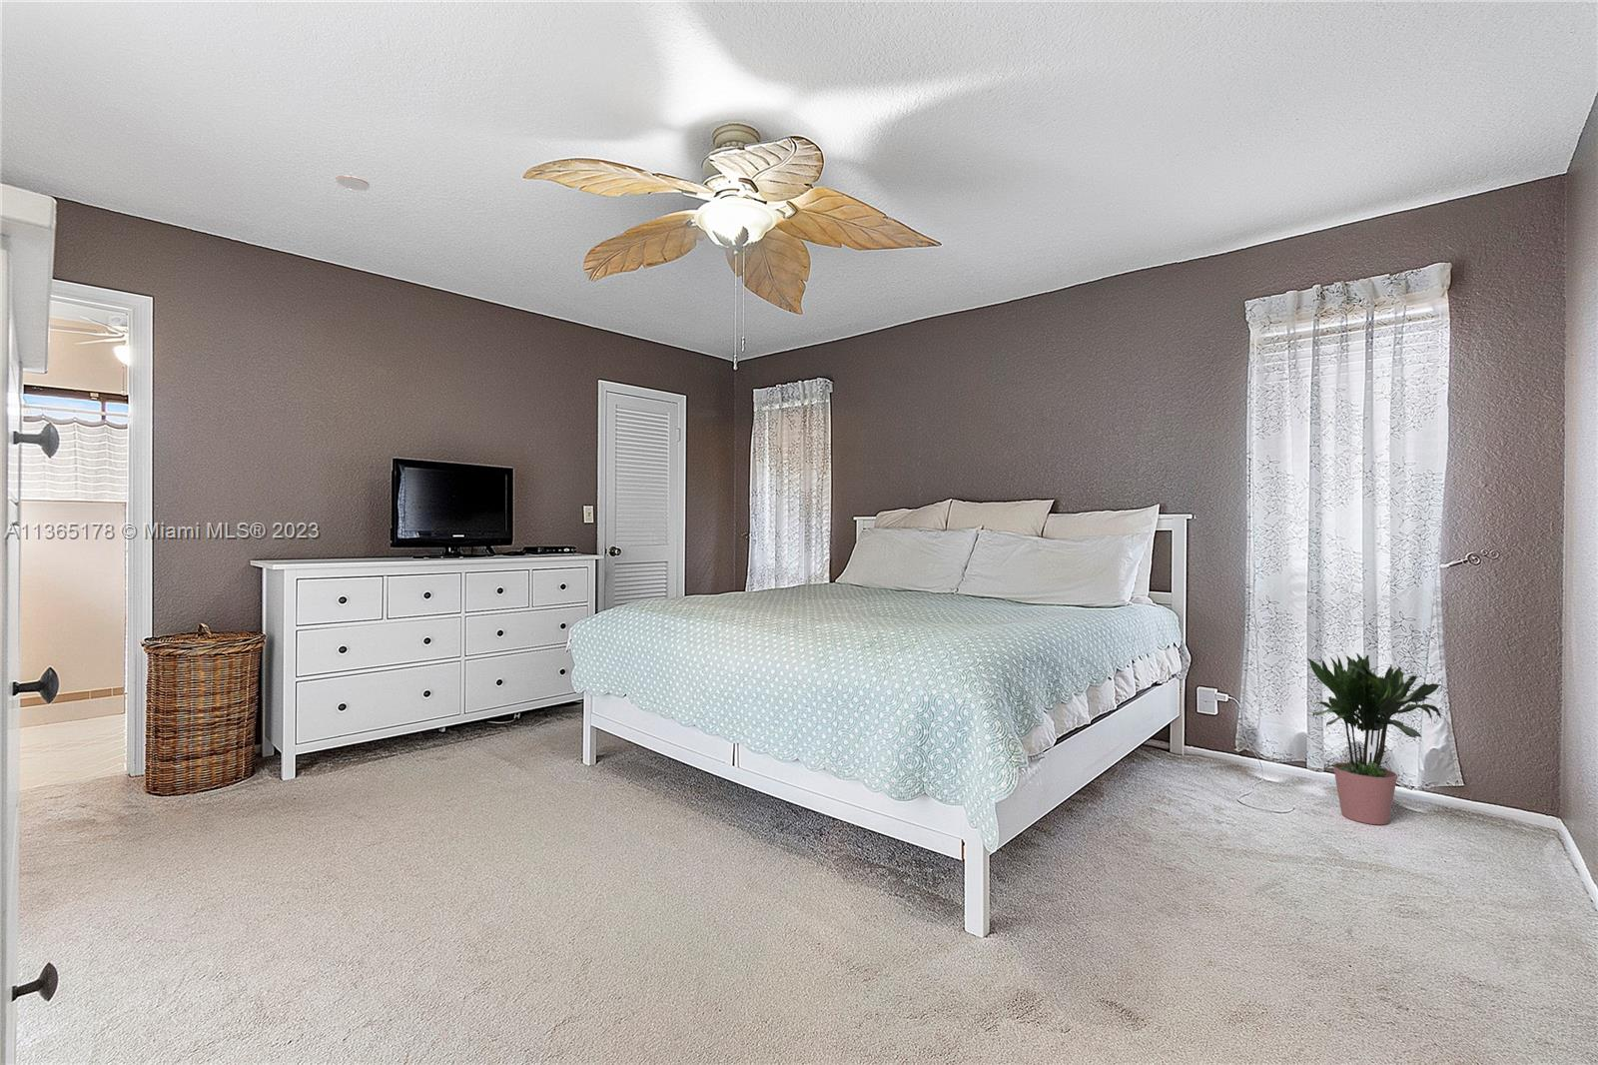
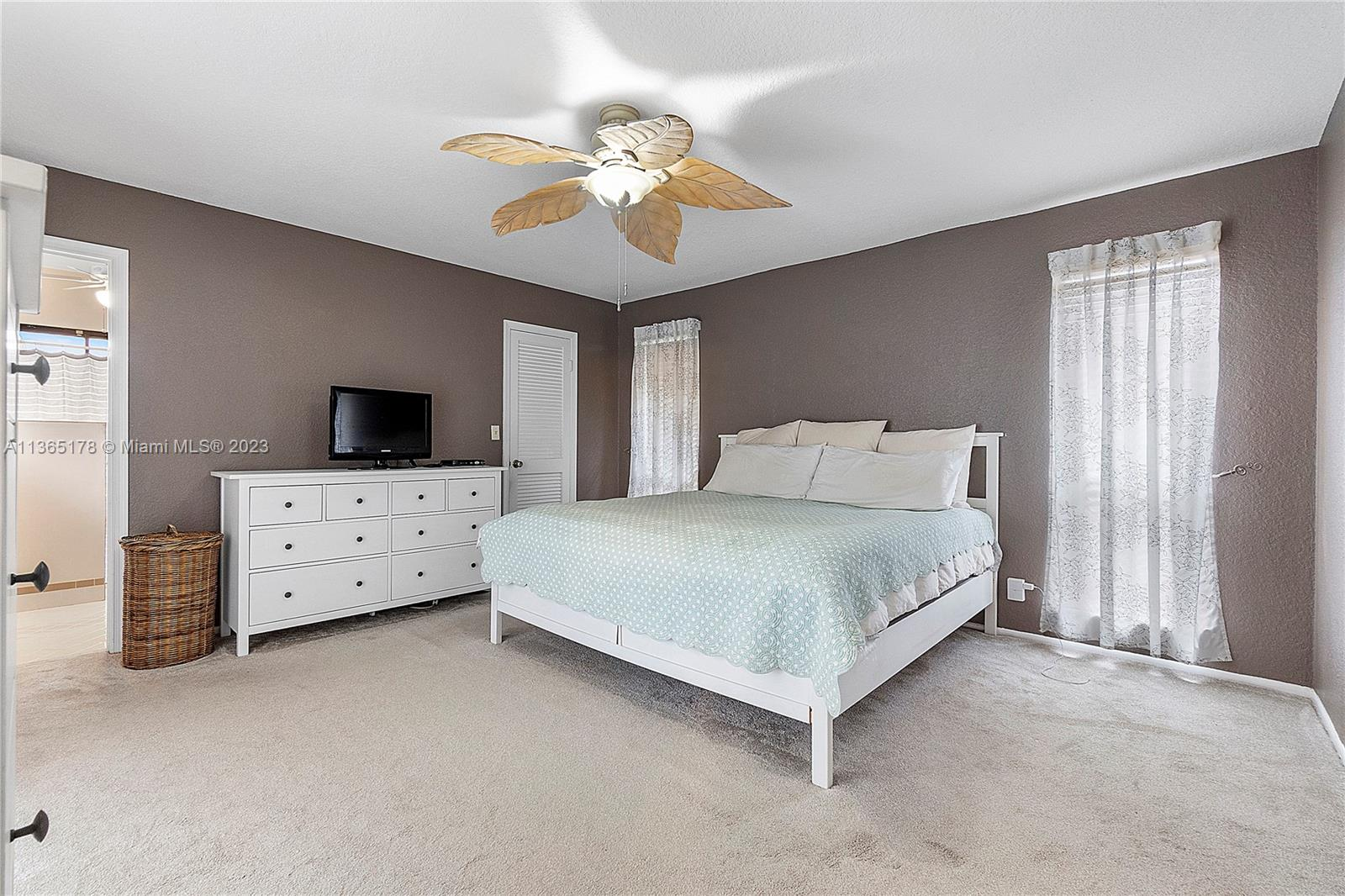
- potted plant (1377, 736)
- recessed light (353, 182)
